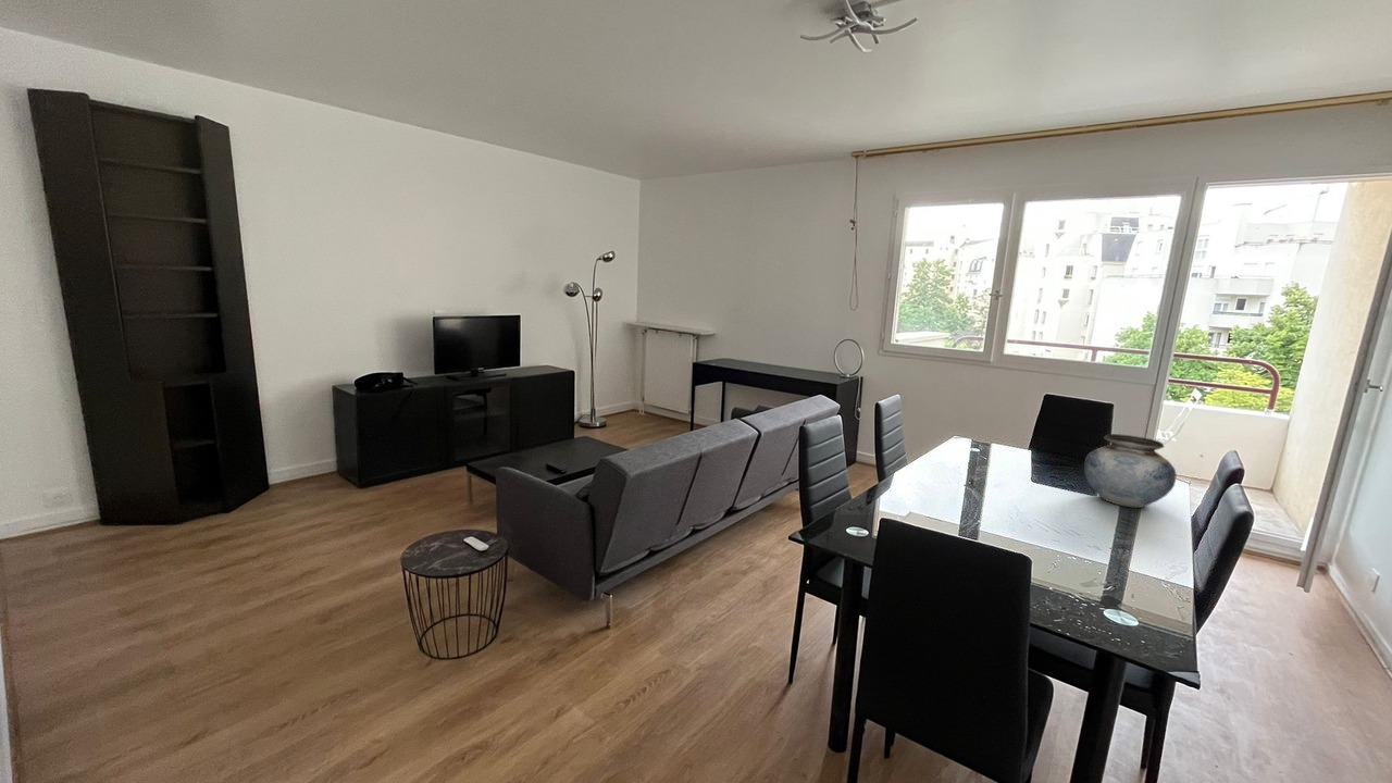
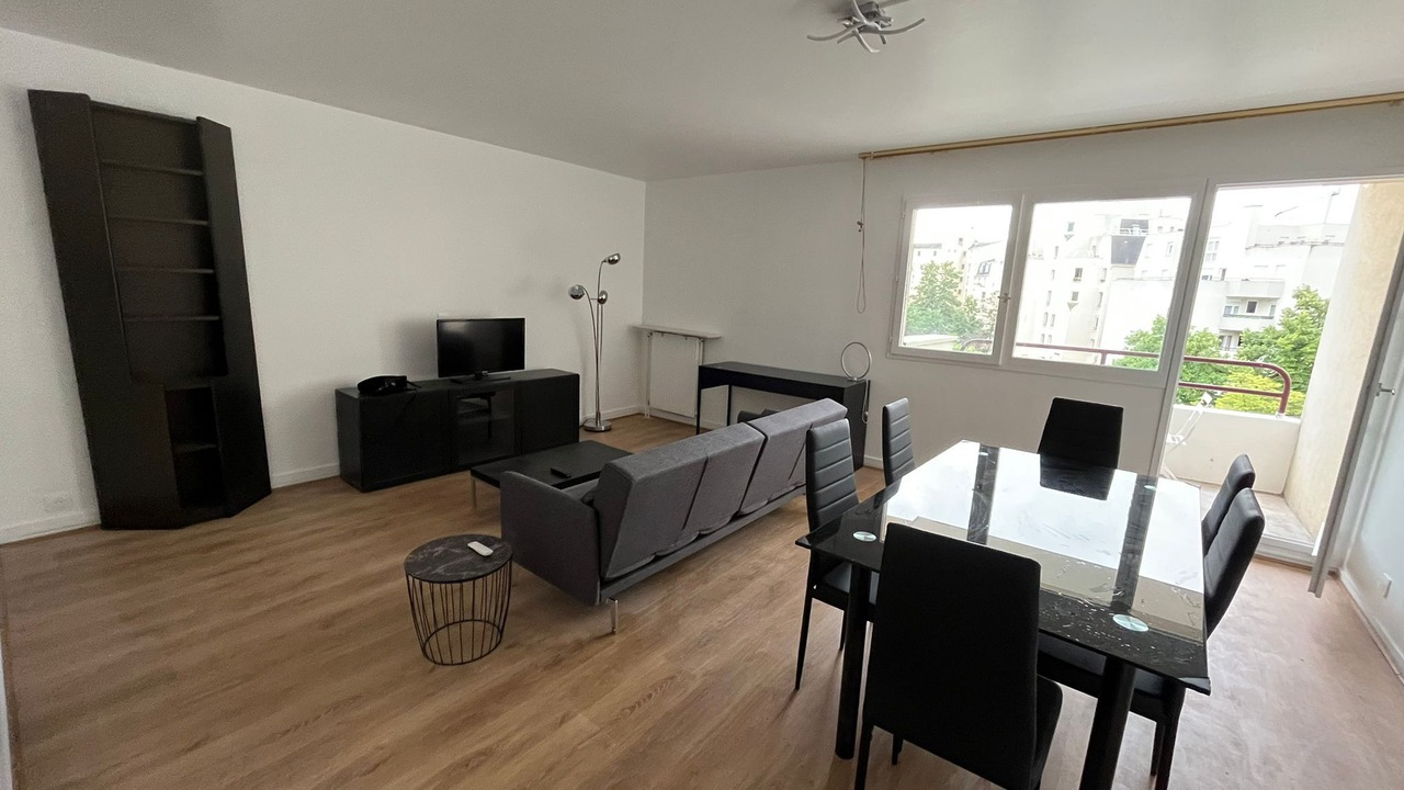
- vase (1128, 470)
